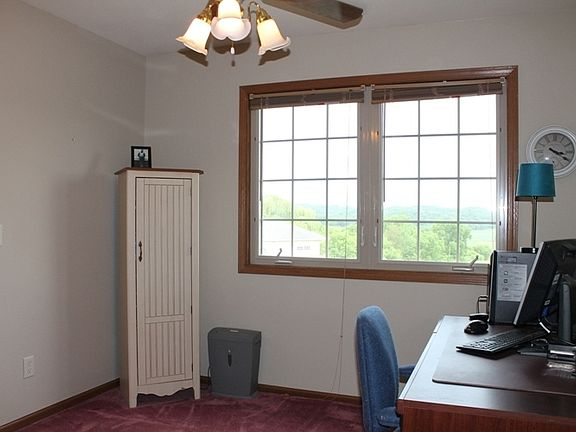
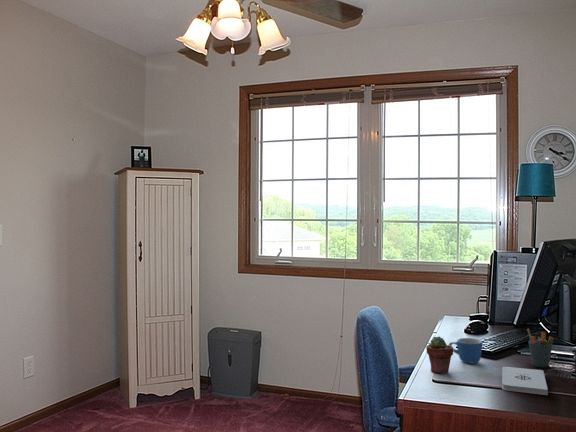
+ notepad (523, 379)
+ pen holder (540, 347)
+ potted succulent (439, 353)
+ mug (465, 350)
